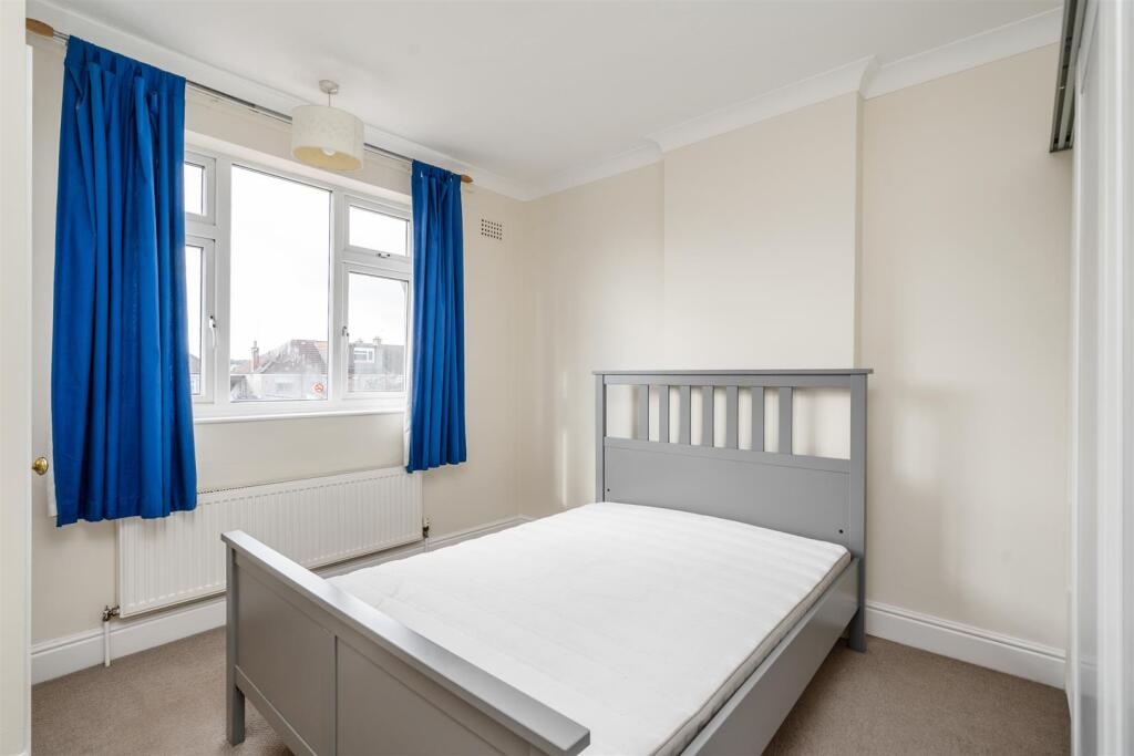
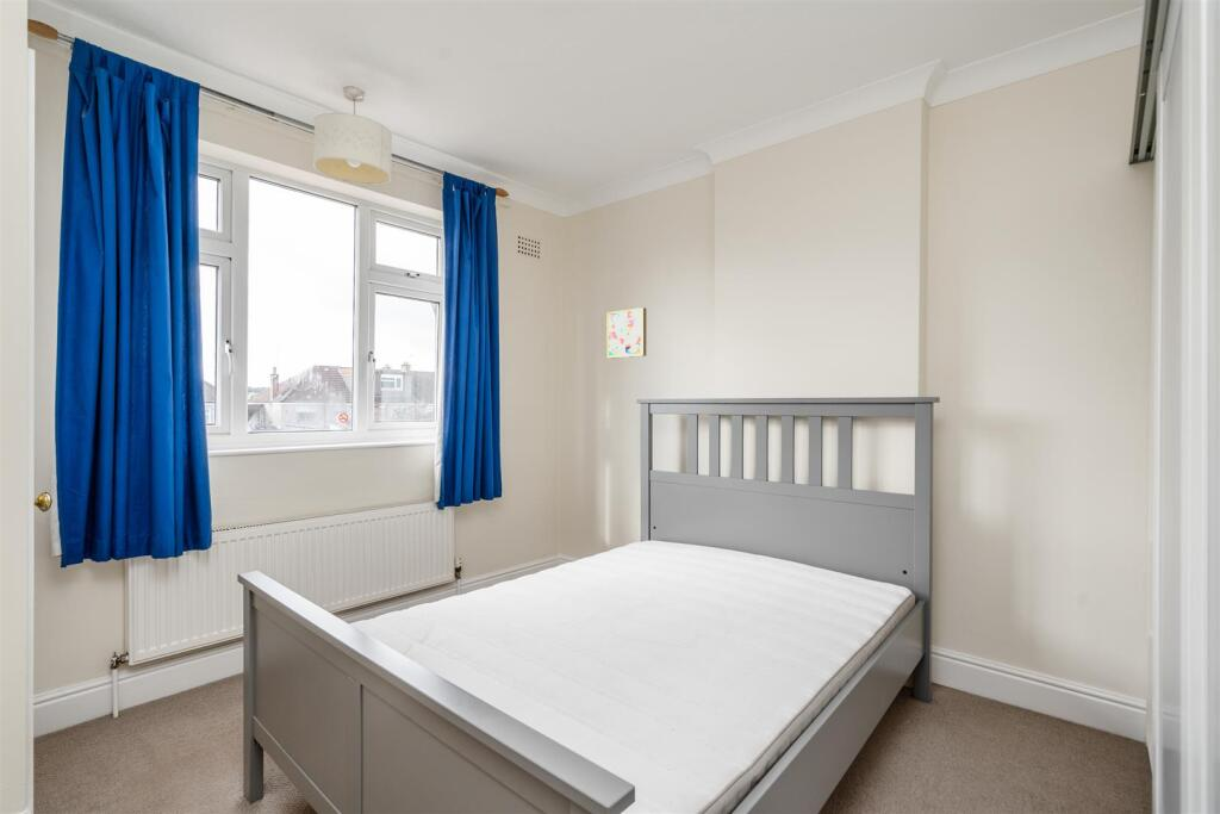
+ wall art (625, 333)
